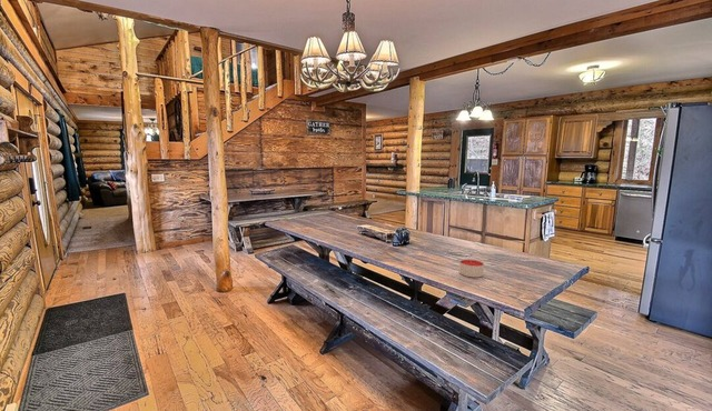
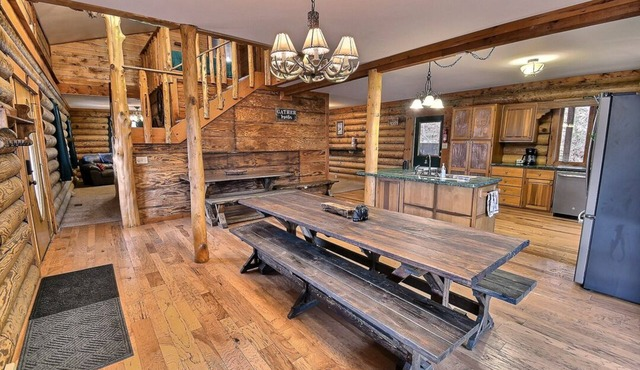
- candle (471, 267)
